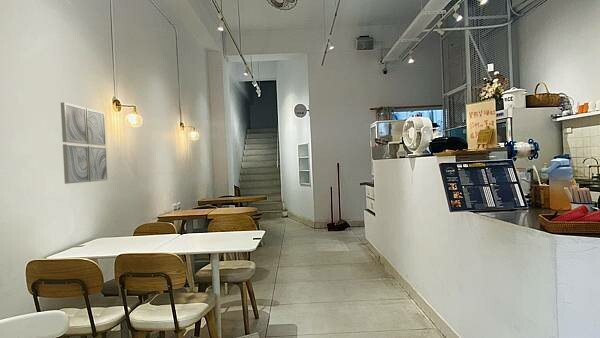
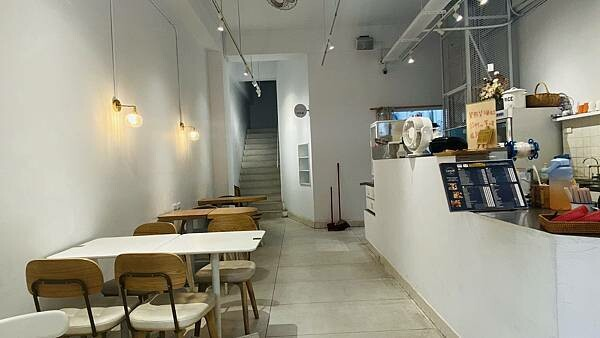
- wall art (86, 146)
